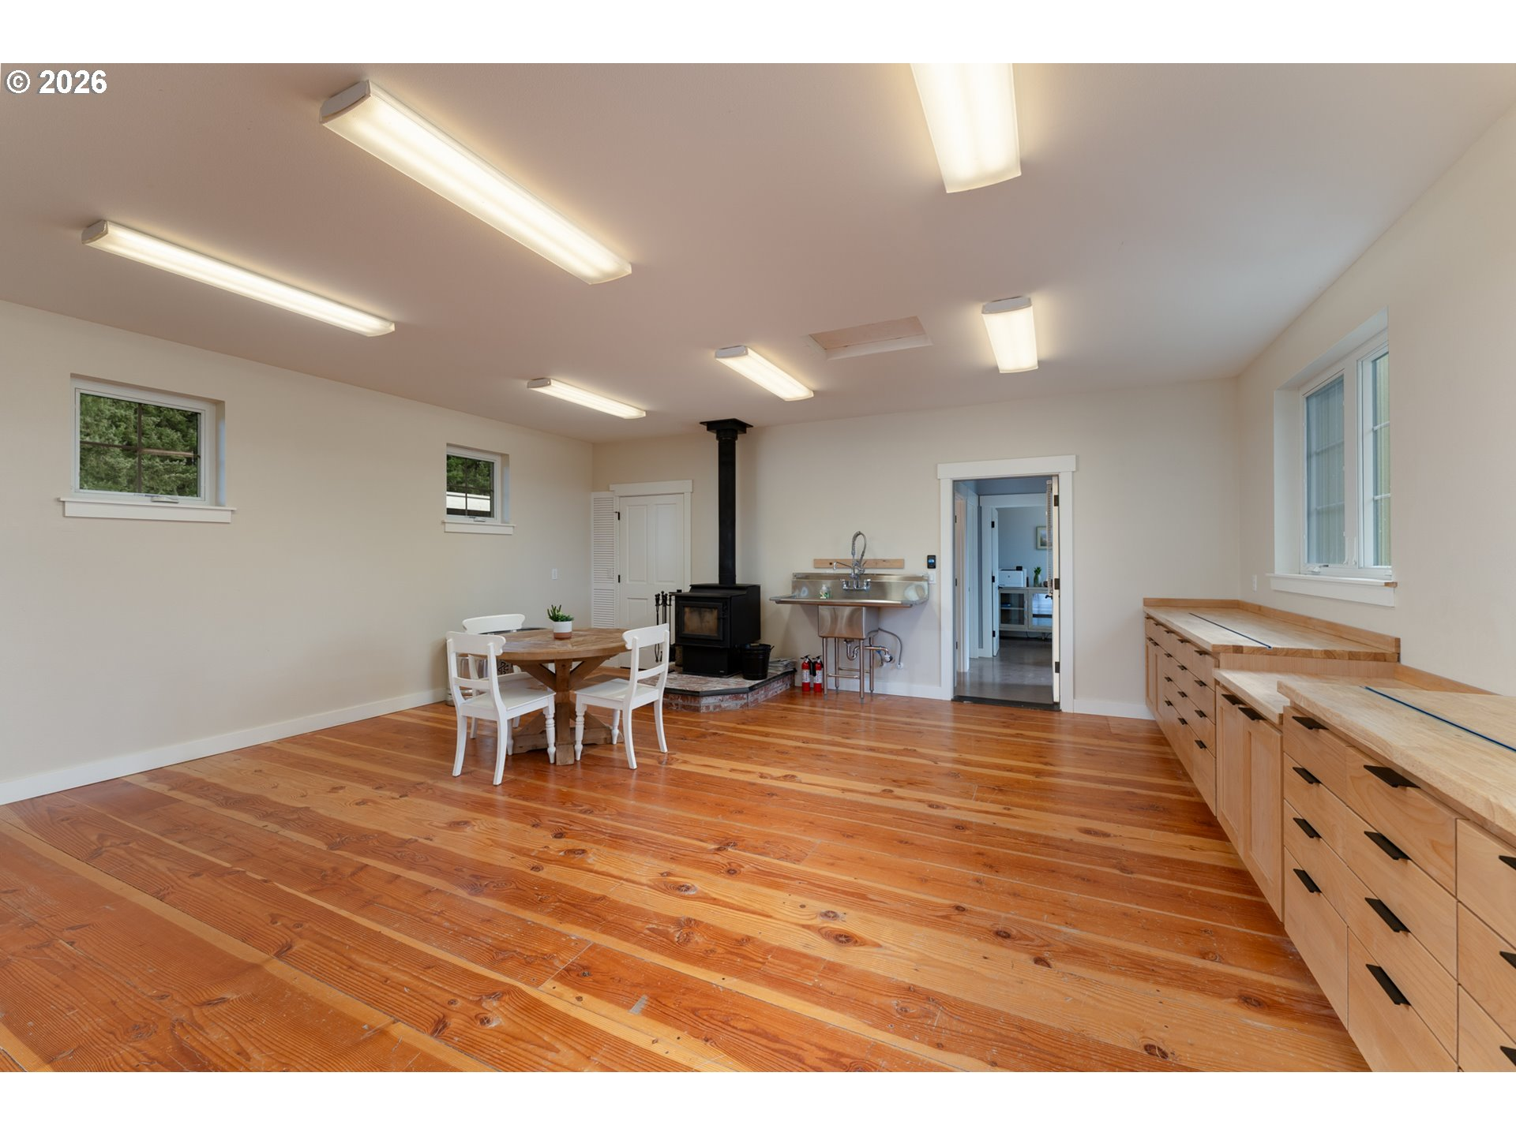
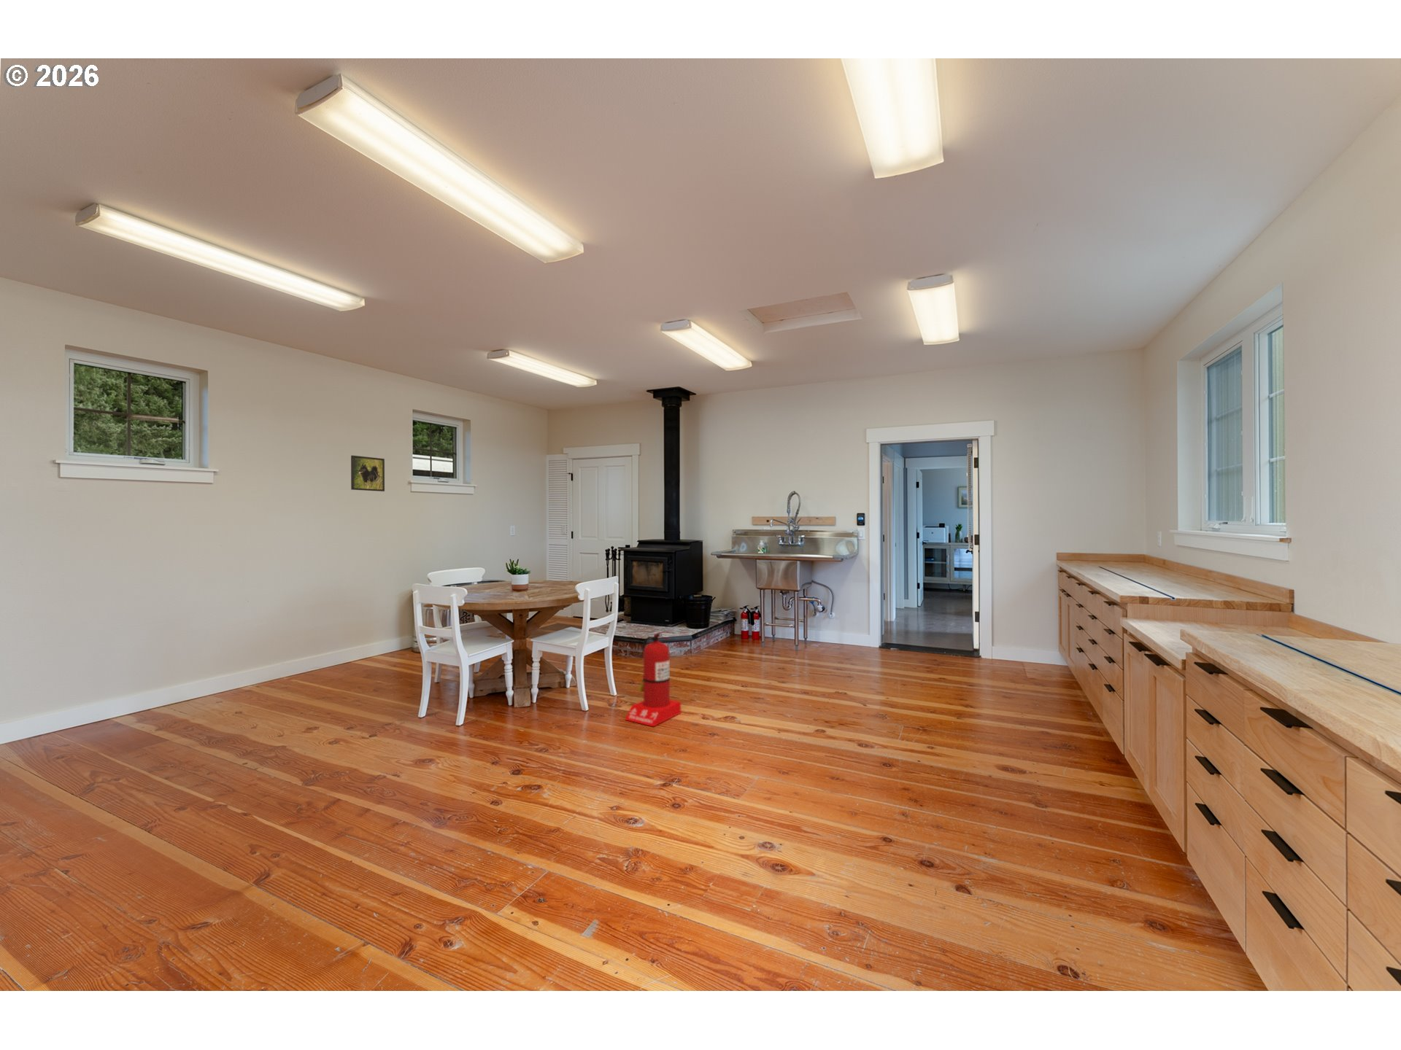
+ fire extinguisher (653, 674)
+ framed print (367, 473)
